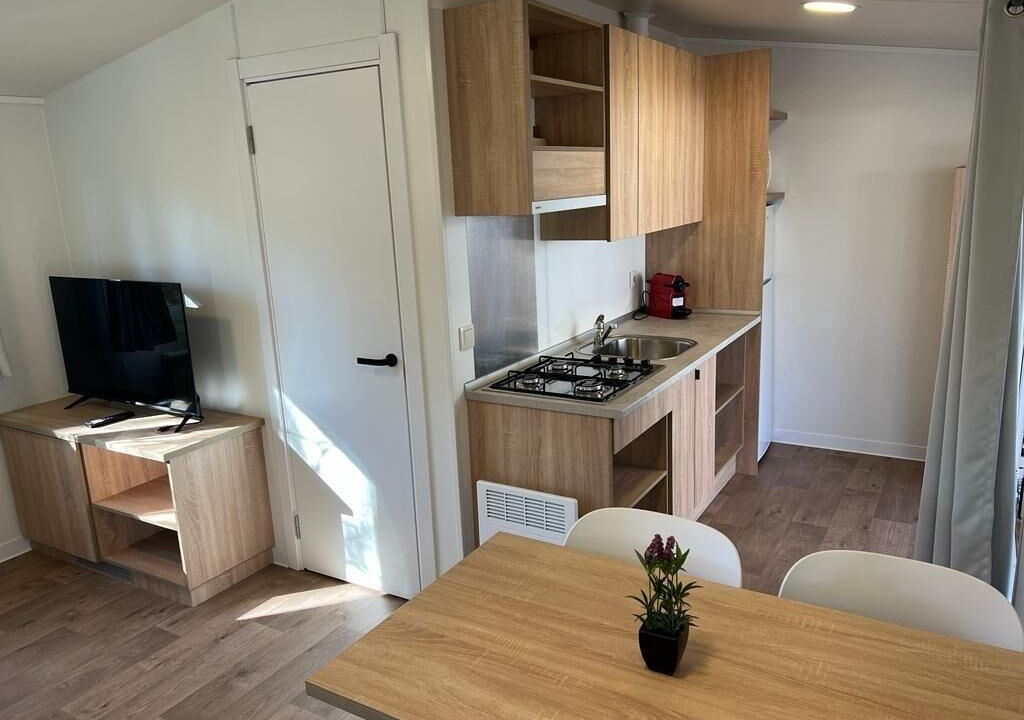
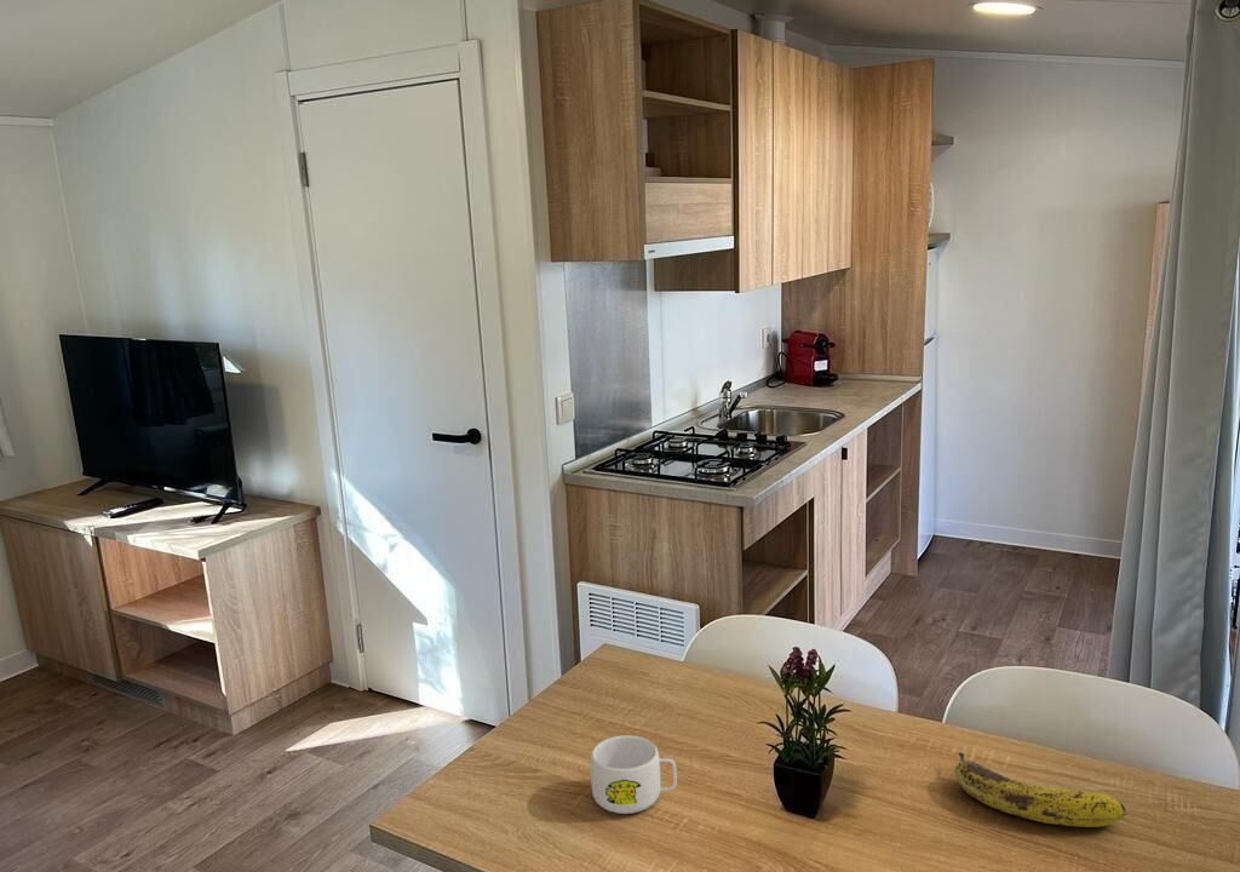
+ fruit (1035, 785)
+ mug (626, 774)
